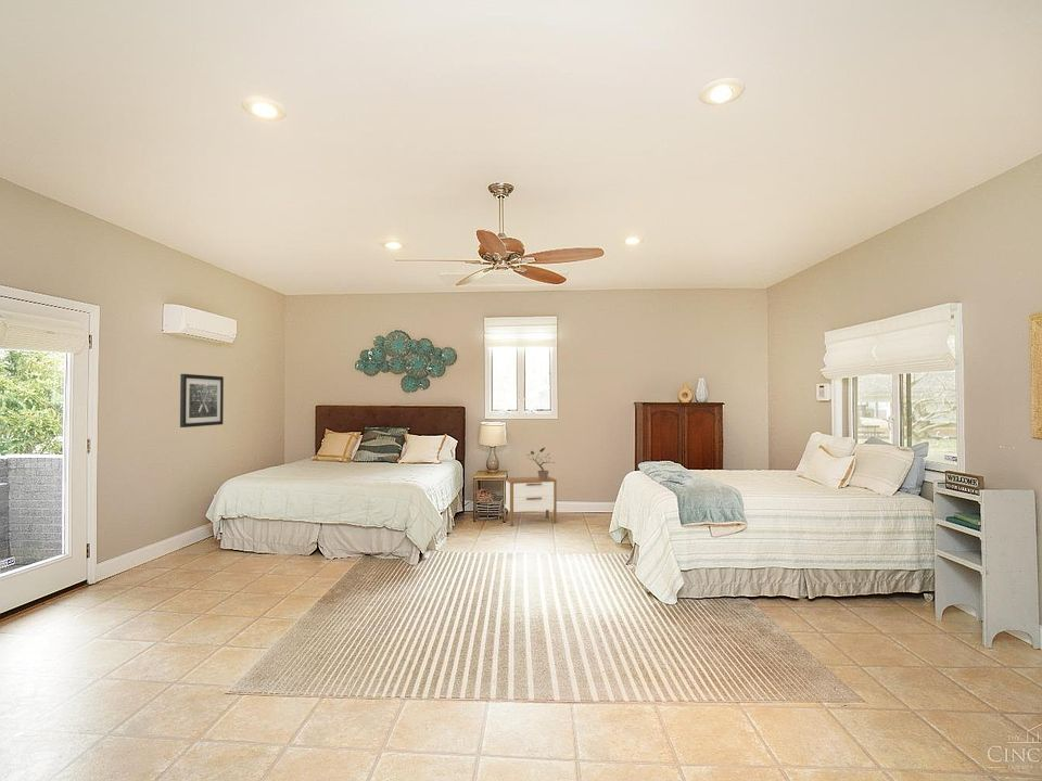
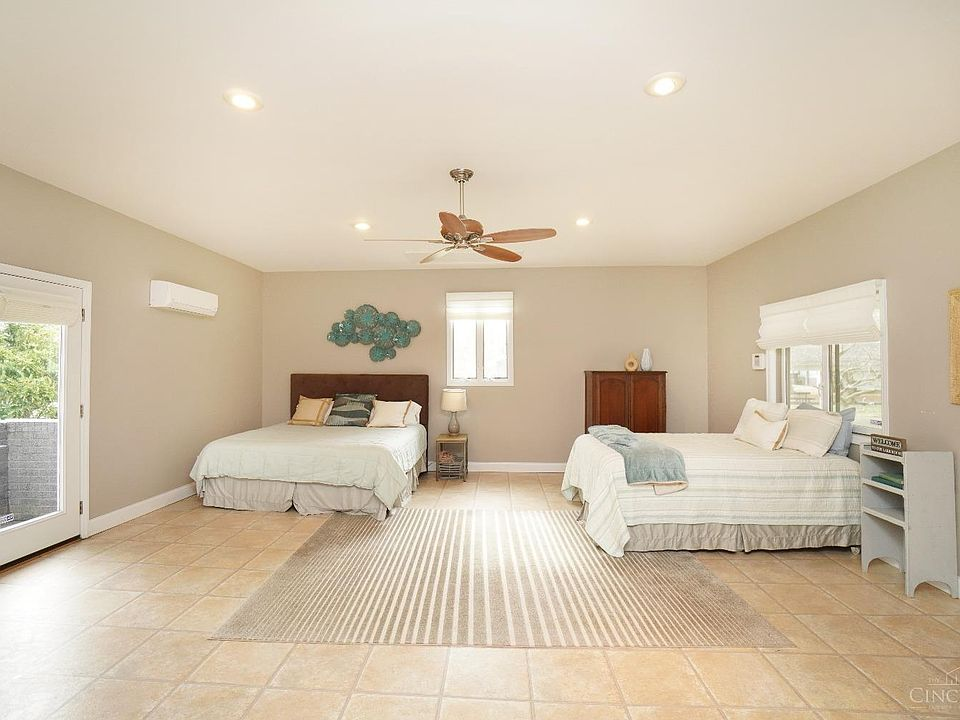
- wall art (203, 400)
- nightstand (530, 500)
- potted plant (541, 463)
